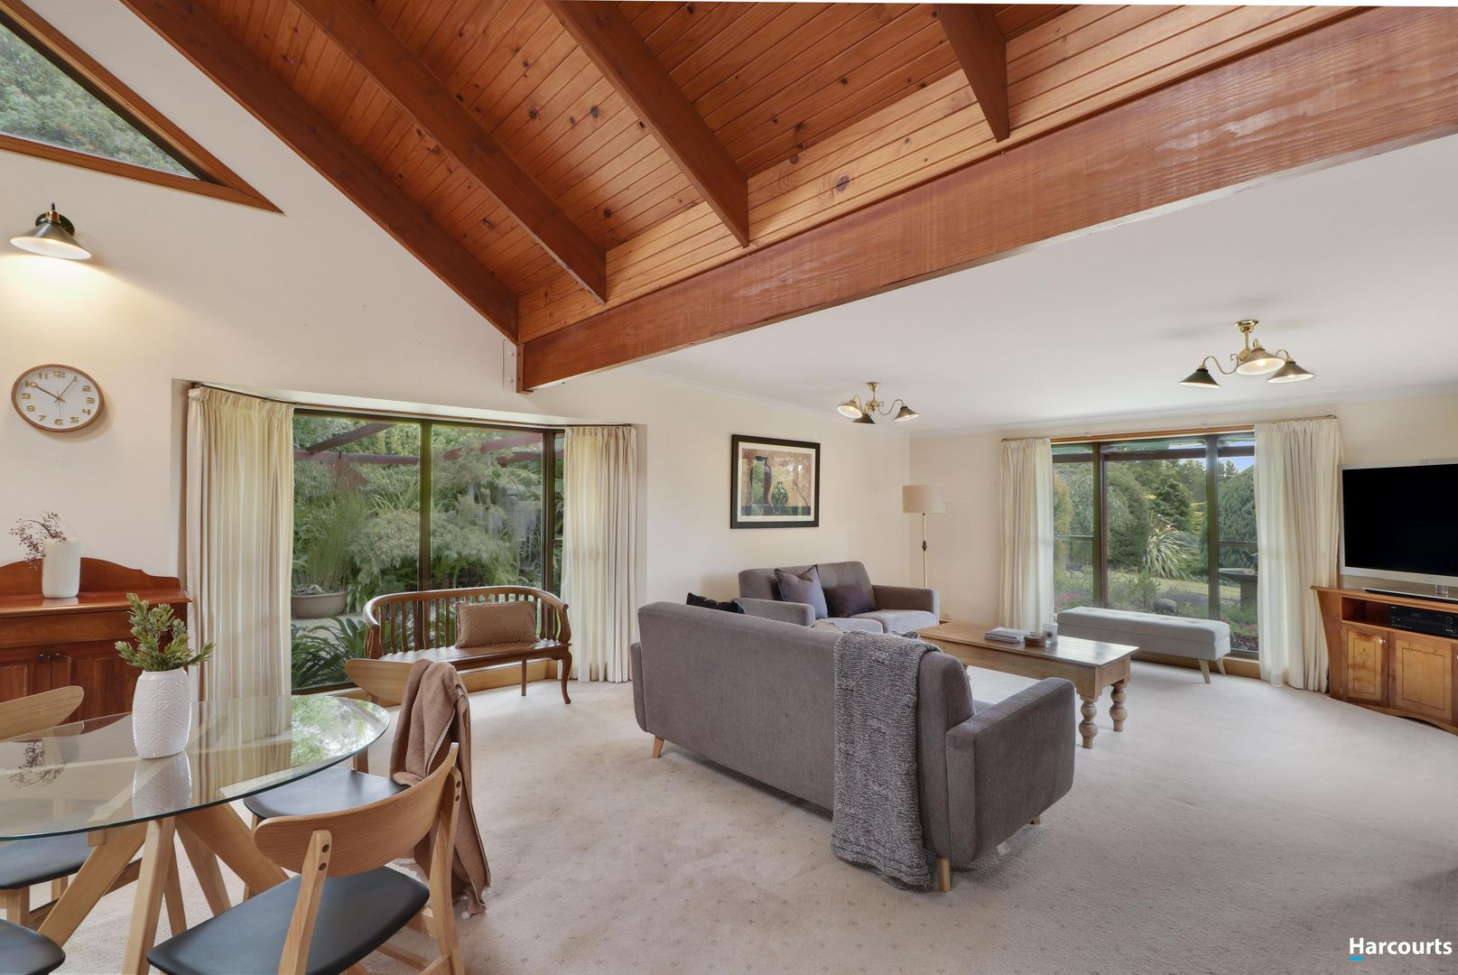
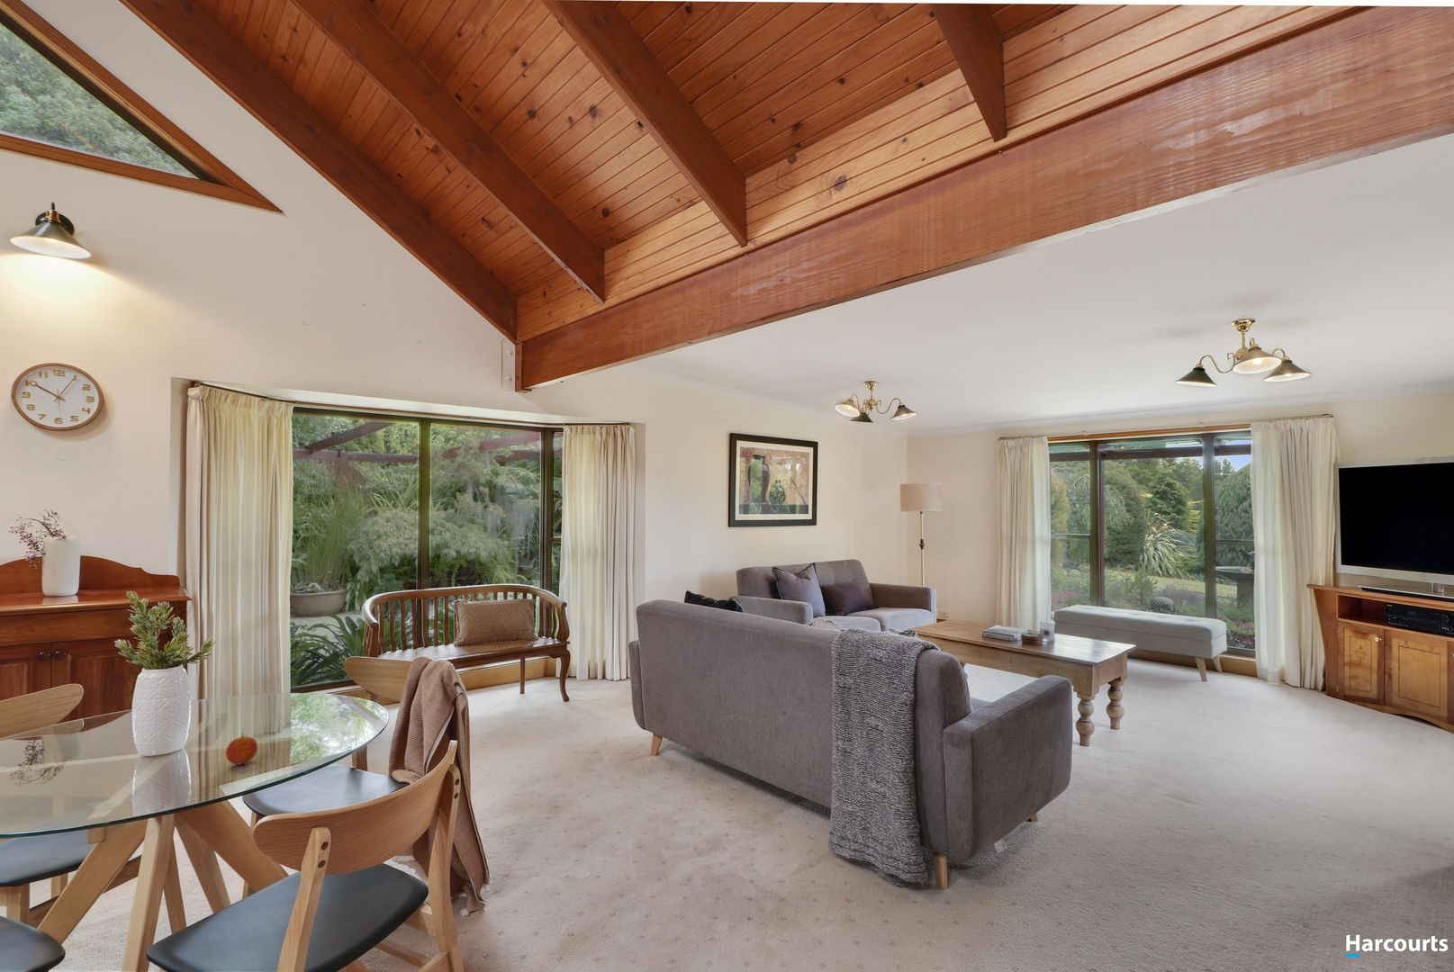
+ fruit (241, 747)
